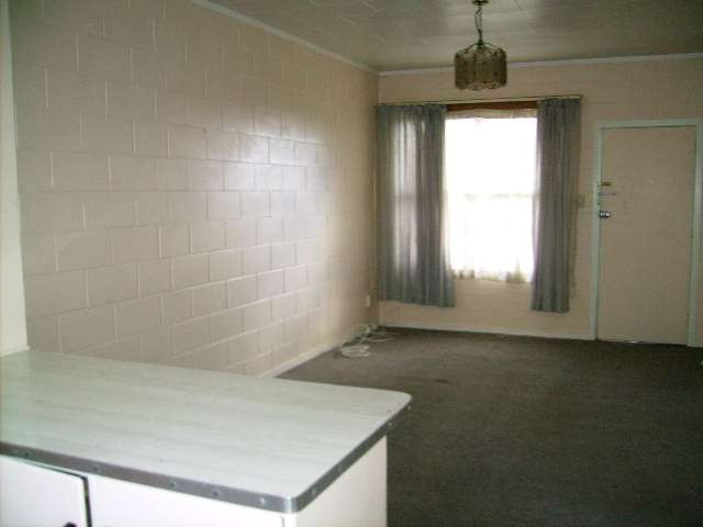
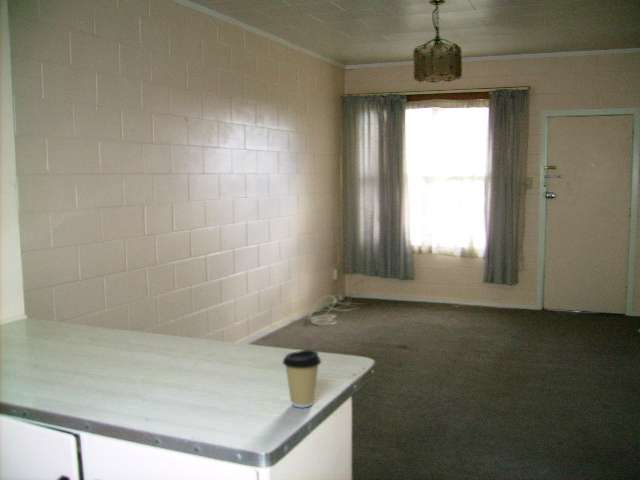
+ coffee cup (302, 378)
